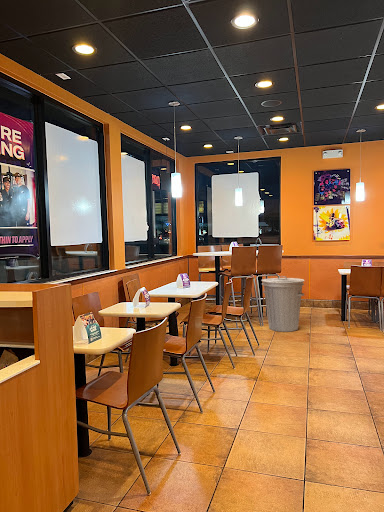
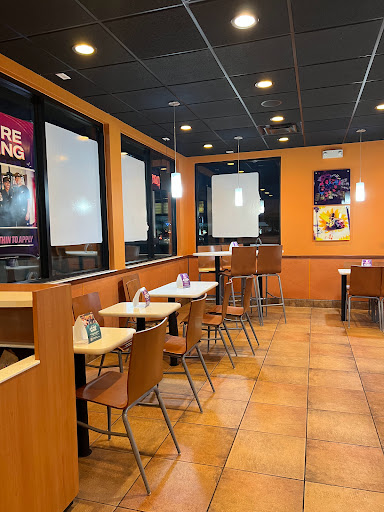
- trash can (283, 302)
